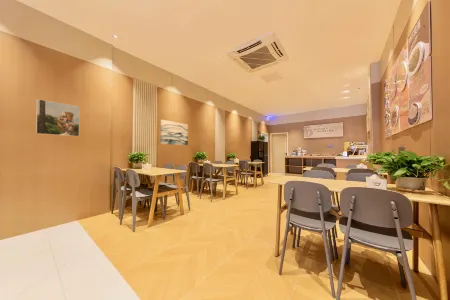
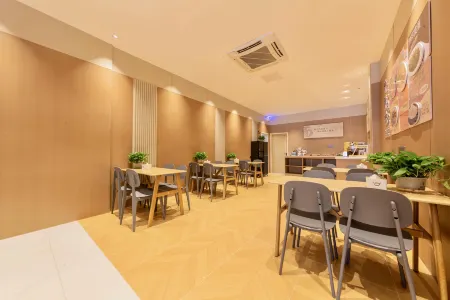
- wall art (175, 133)
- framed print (59, 119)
